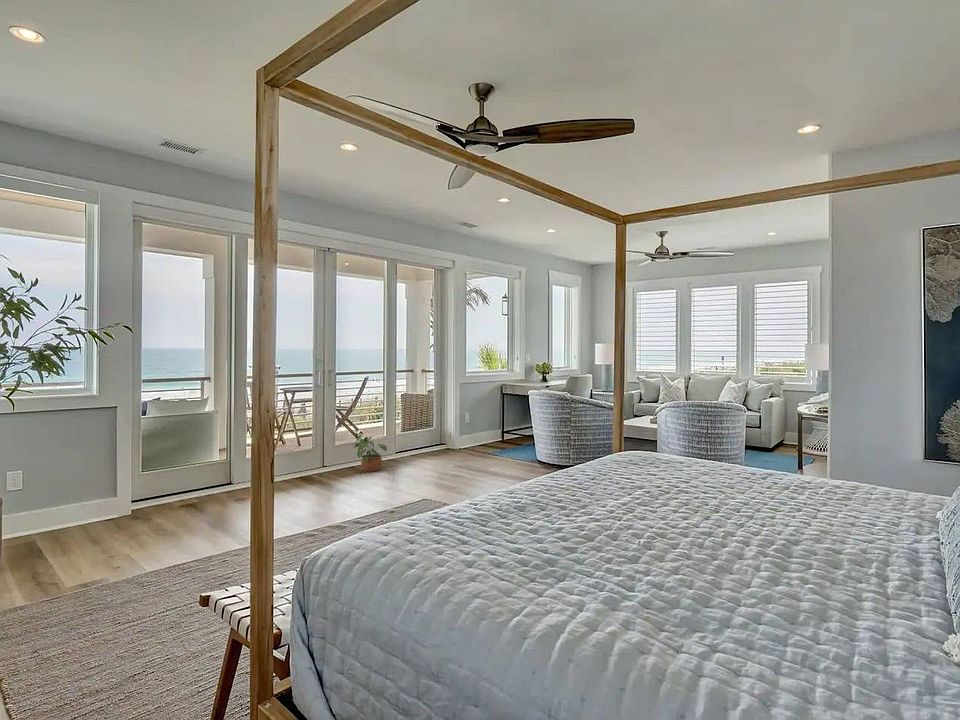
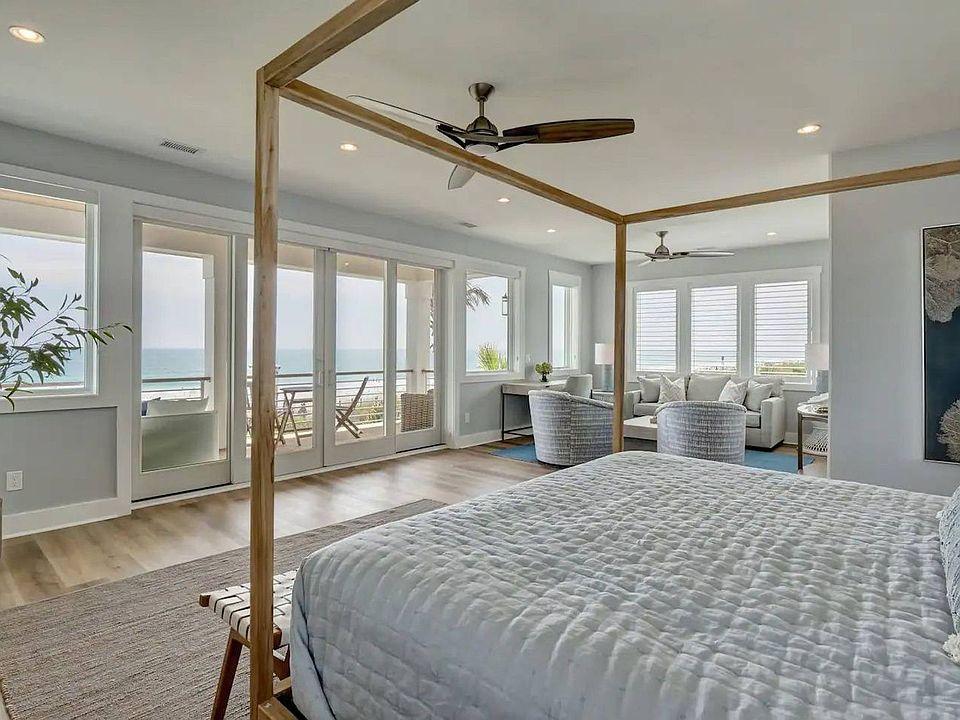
- potted plant (367, 452)
